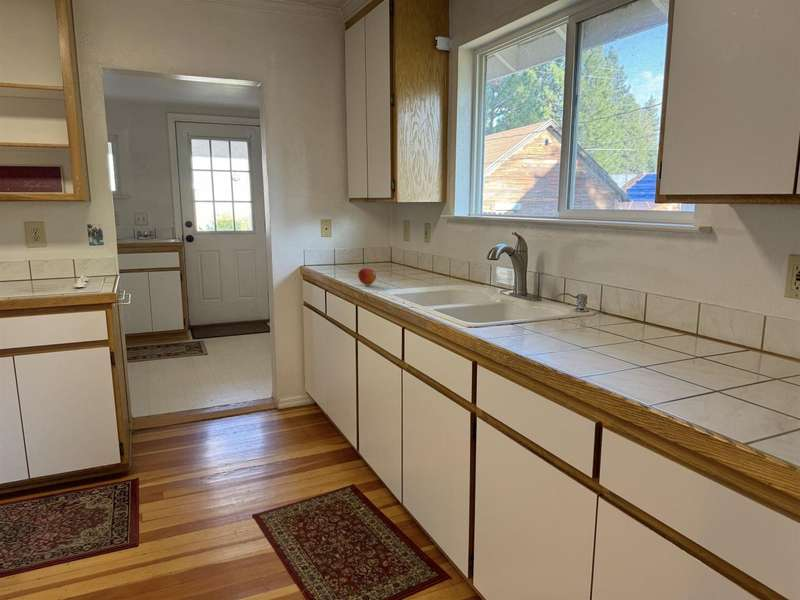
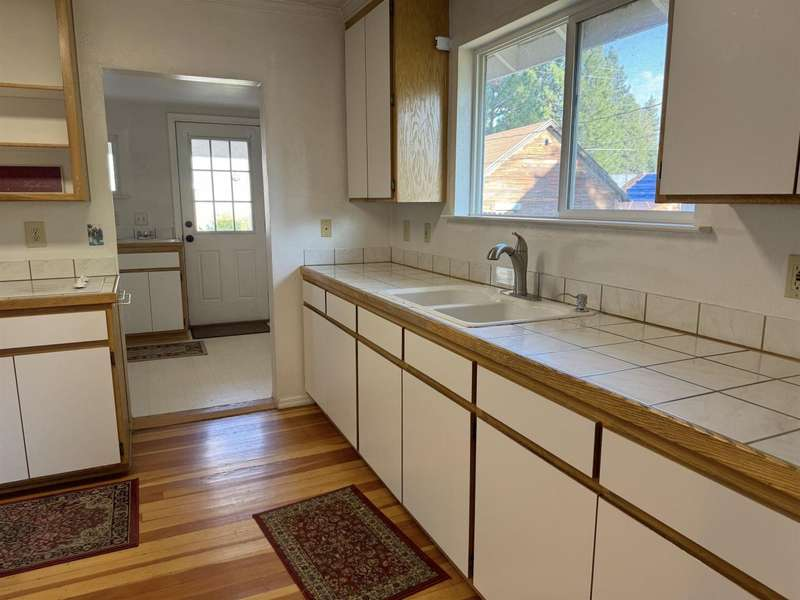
- fruit (367, 276)
